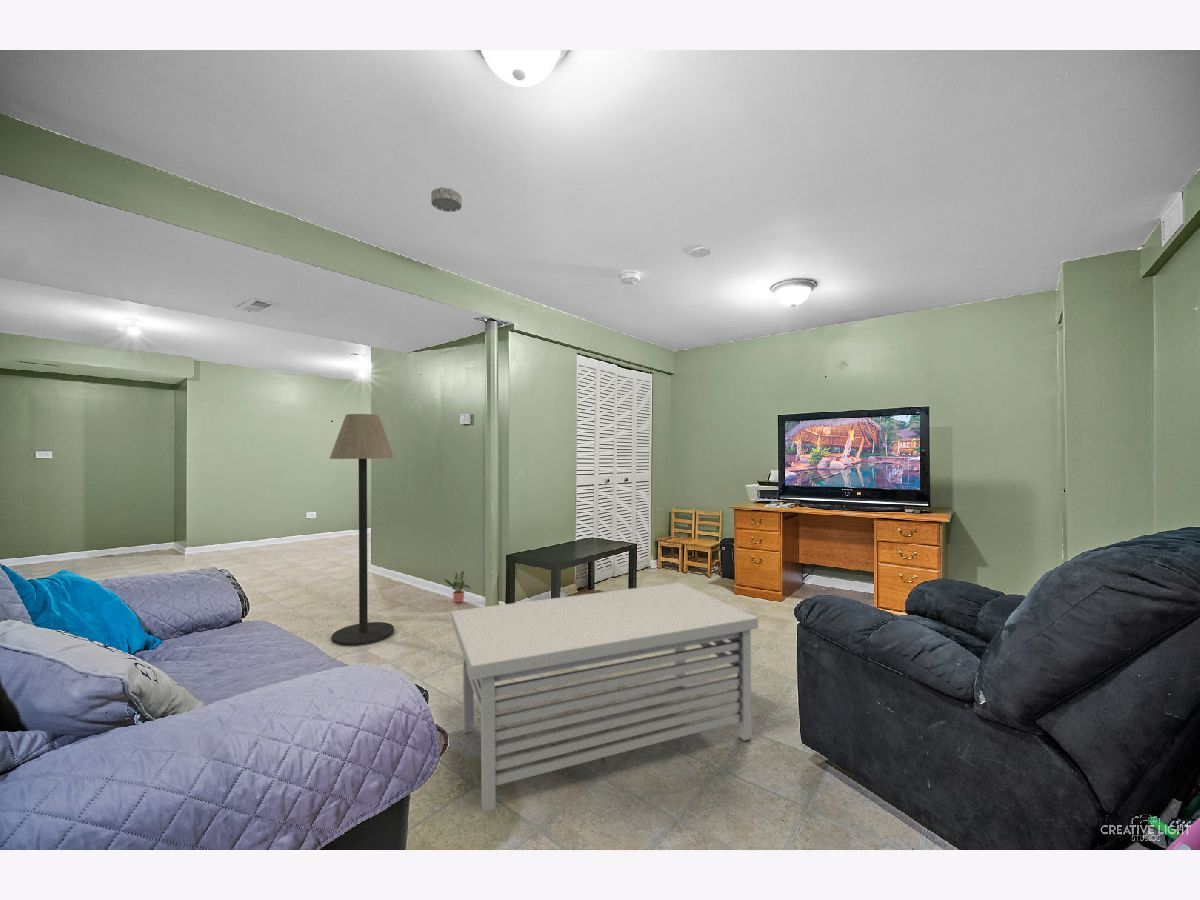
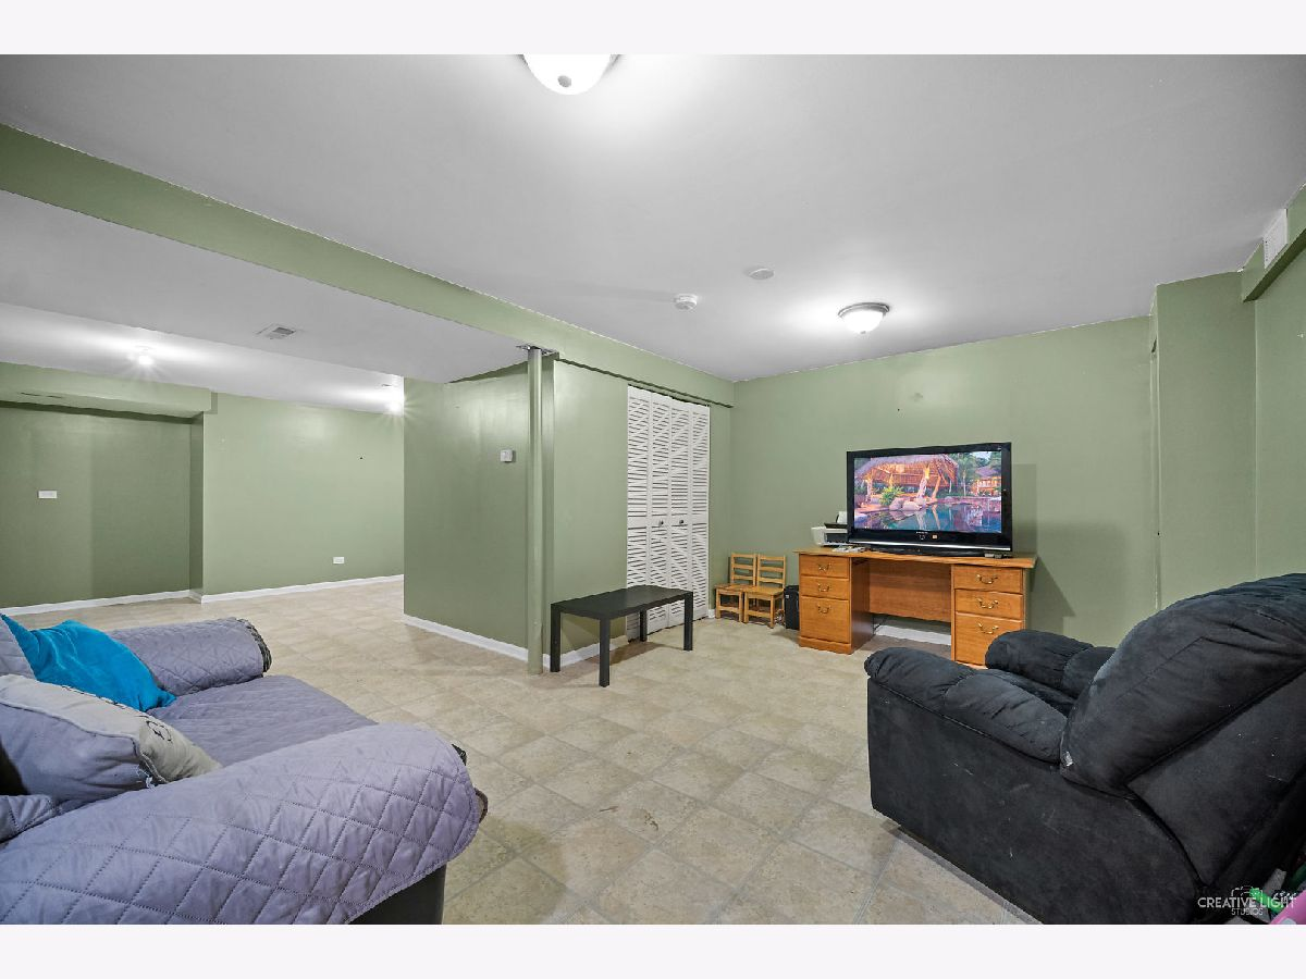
- floor lamp (363, 524)
- potted plant (459, 588)
- smoke detector (446, 199)
- coffee table (601, 673)
